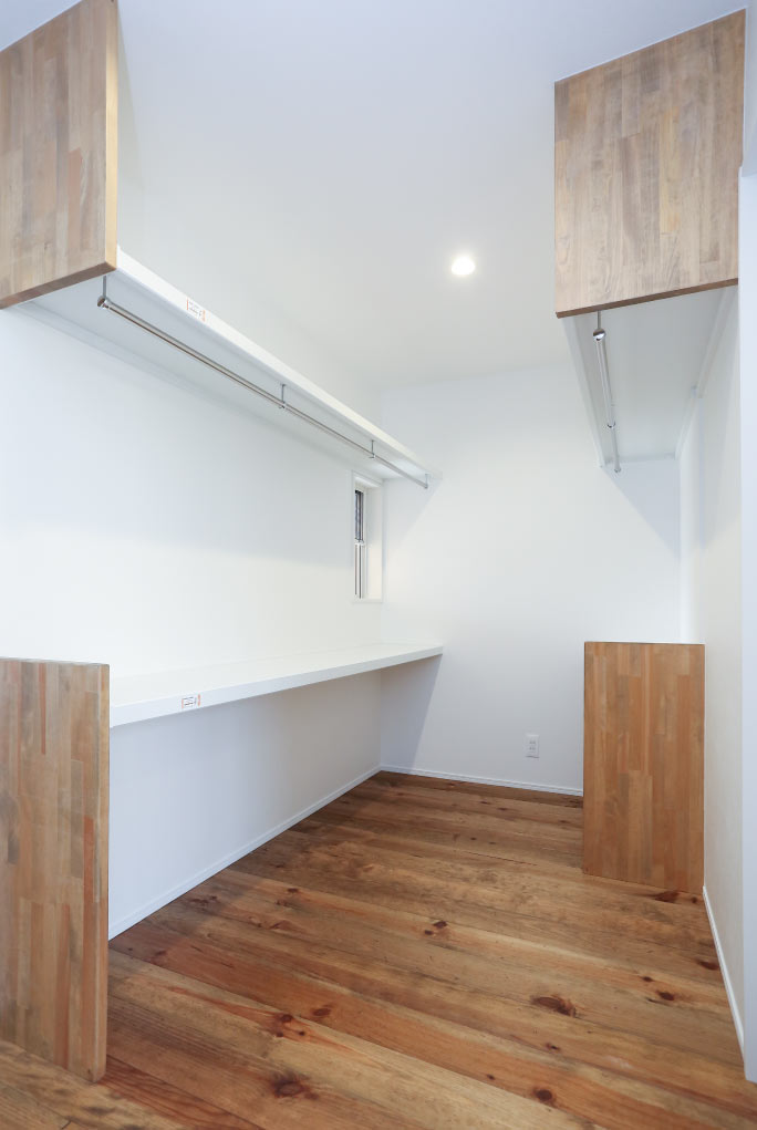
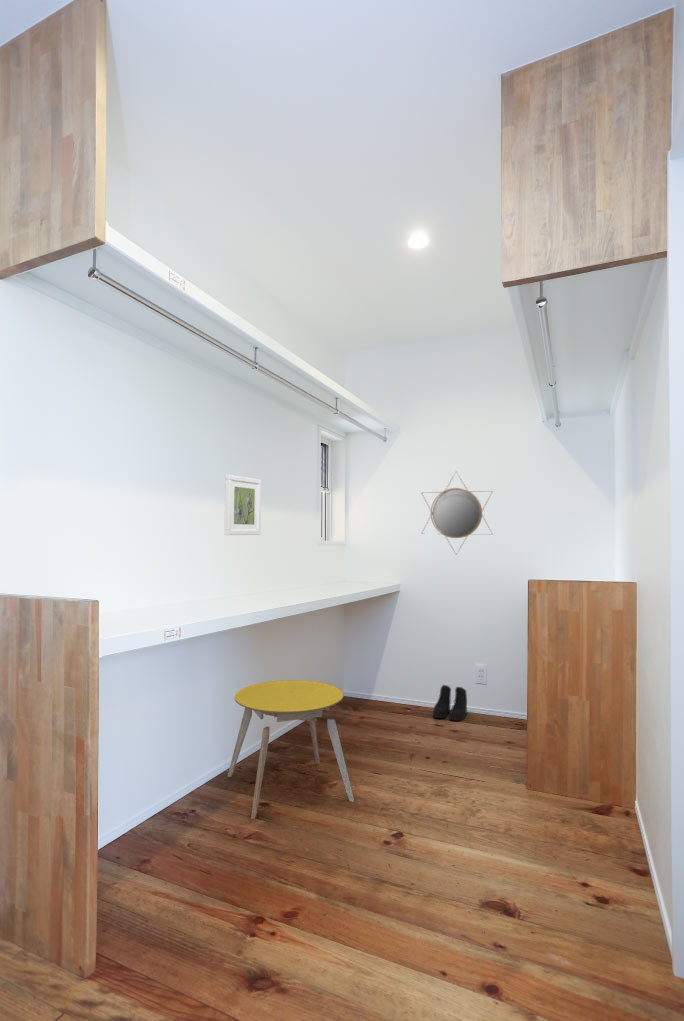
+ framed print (243, 506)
+ stool (268, 740)
+ boots (450, 701)
+ home mirror (456, 513)
